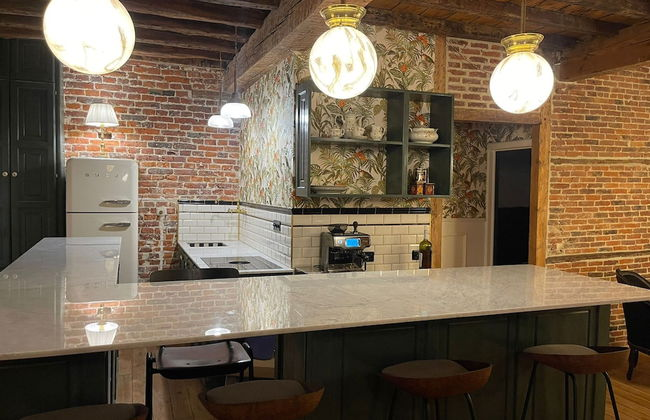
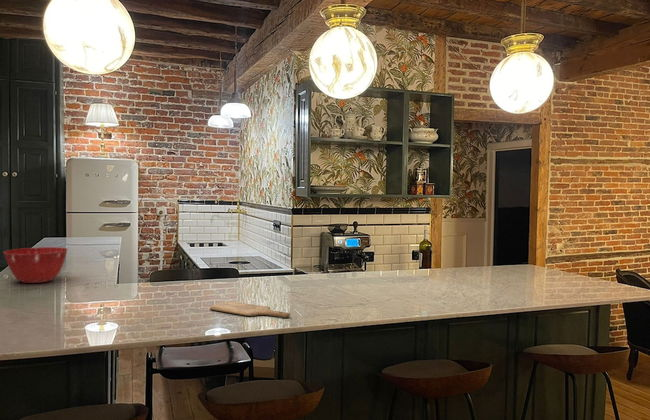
+ cutting board (252, 310)
+ mixing bowl (36, 265)
